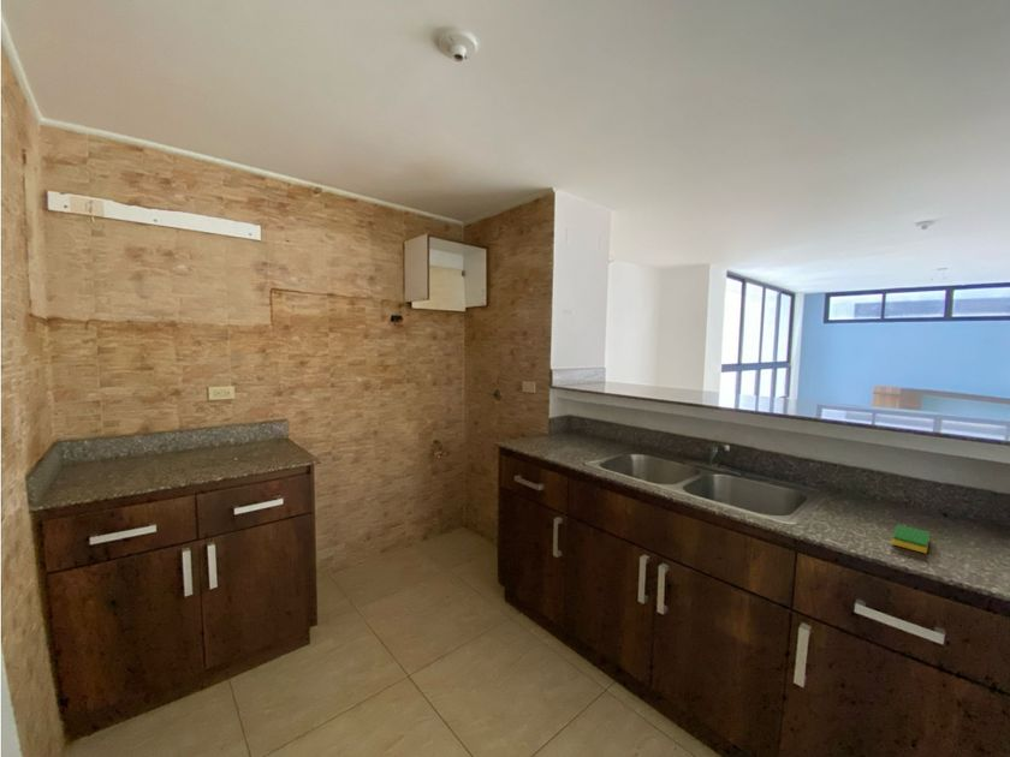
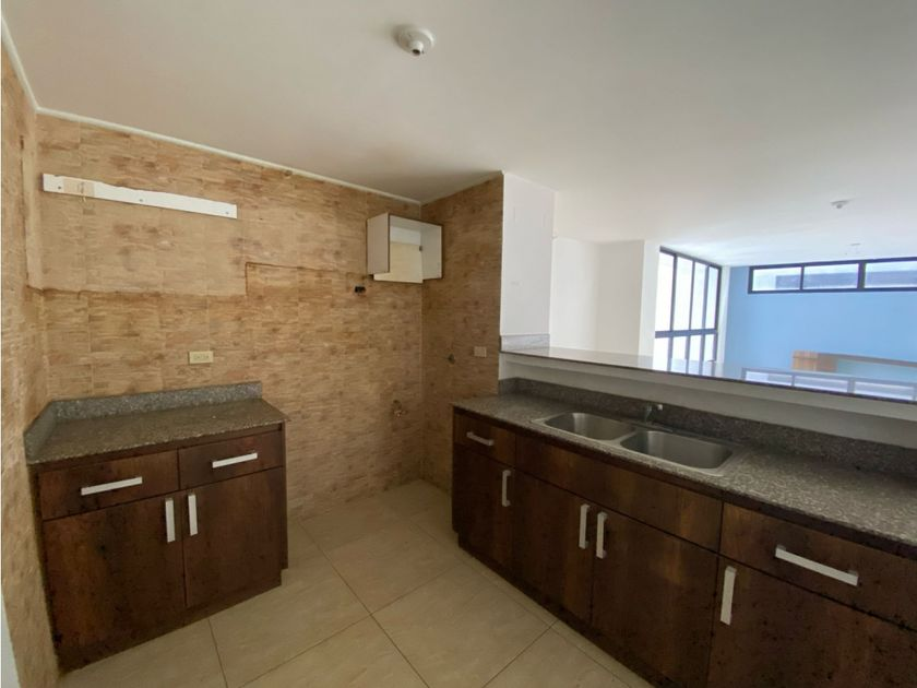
- dish sponge (910, 537)
